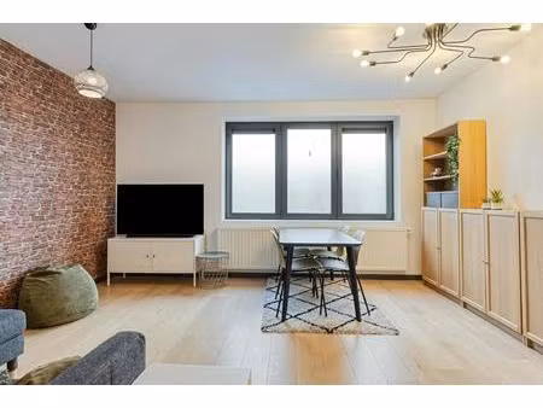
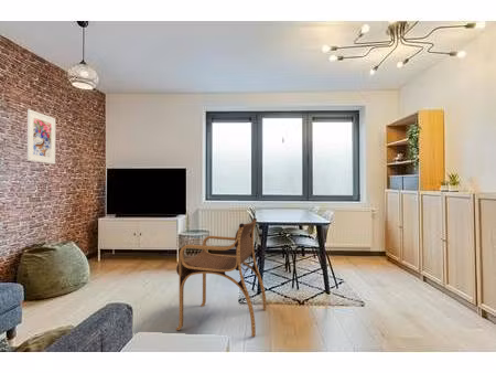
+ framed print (42, 138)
+ armchair (224, 269)
